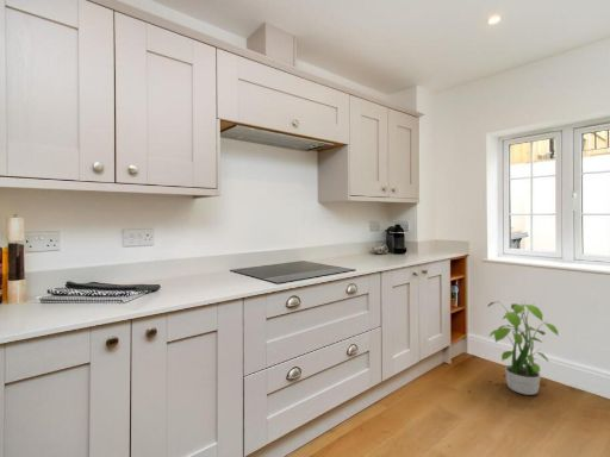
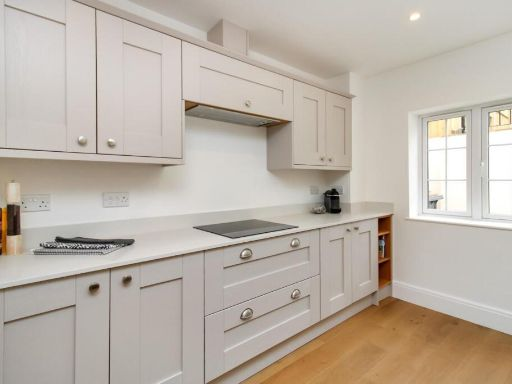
- potted plant (517, 343)
